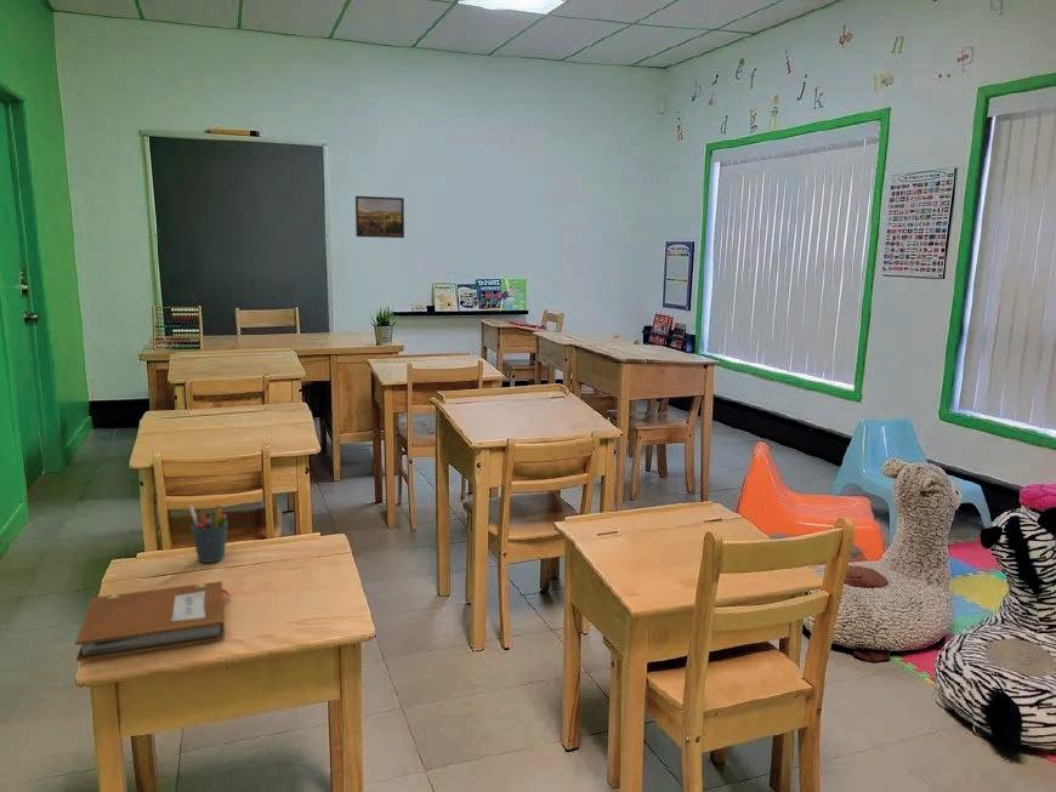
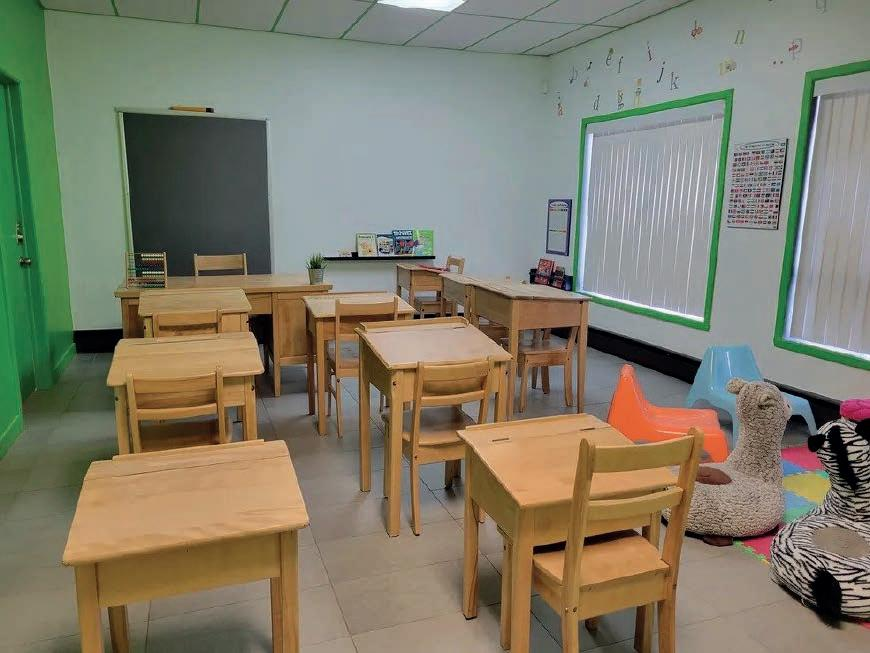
- notebook (159, 615)
- pen holder (210, 531)
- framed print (380, 217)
